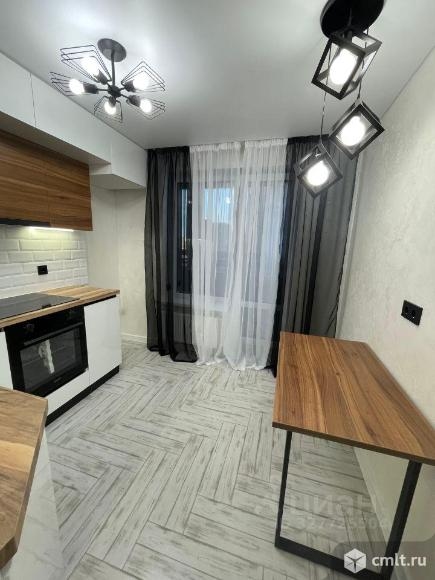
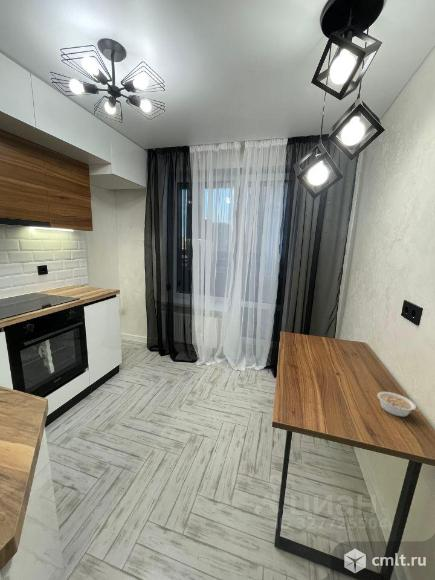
+ legume (396, 404)
